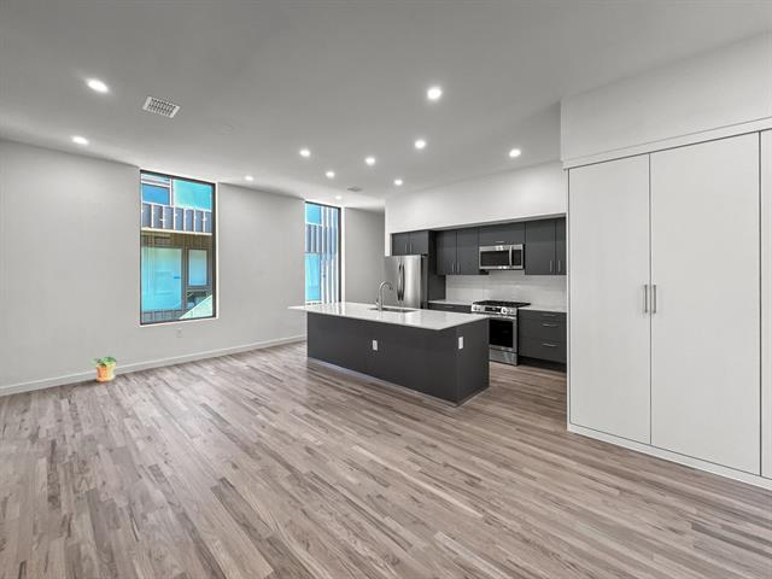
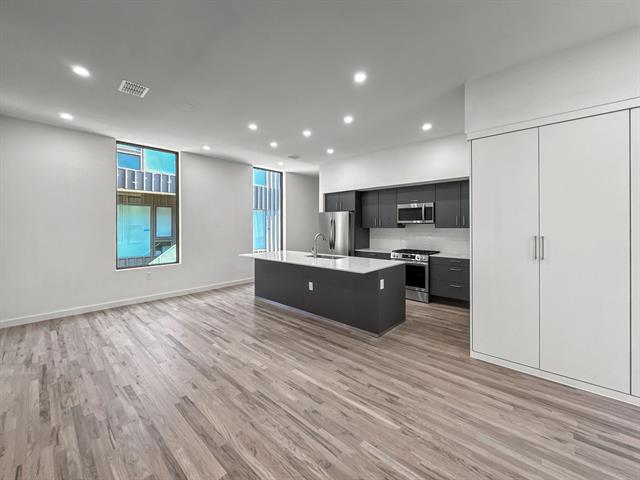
- potted plant (104, 369)
